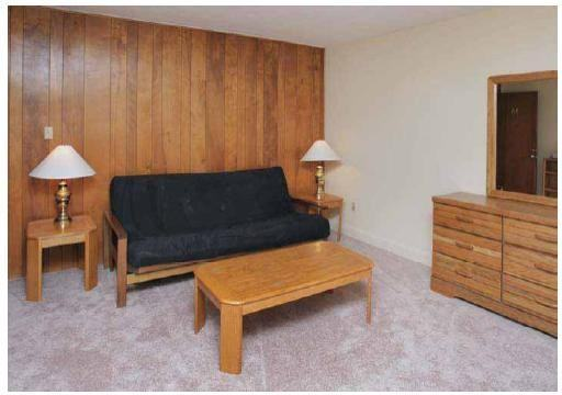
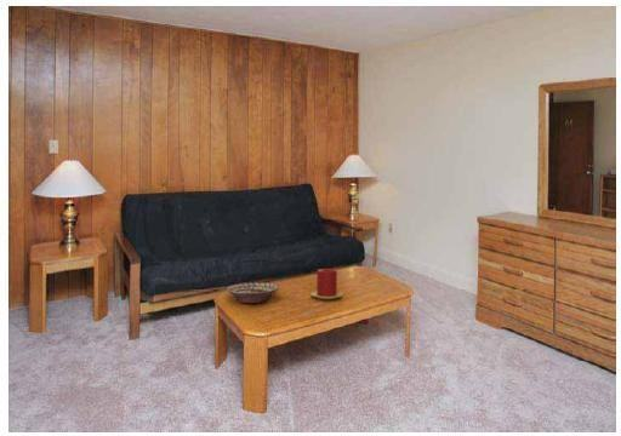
+ candle (326, 283)
+ decorative bowl (252, 293)
